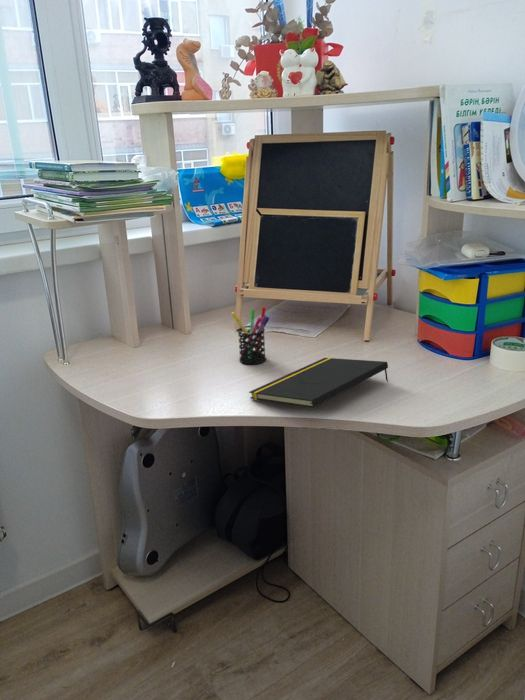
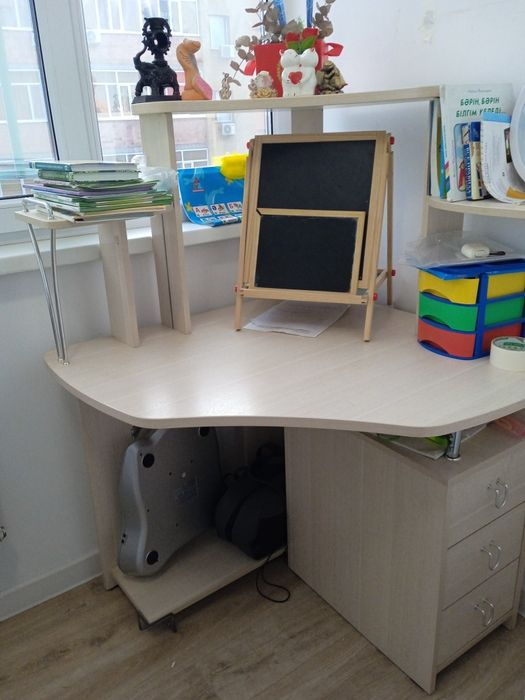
- notepad (319, 380)
- pen holder (253, 332)
